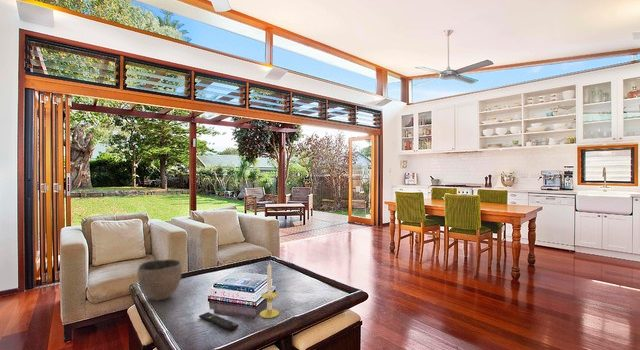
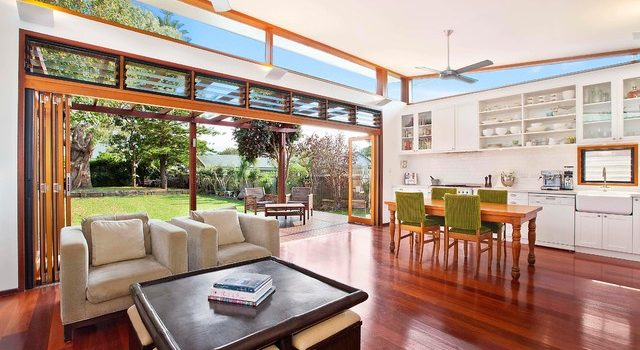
- remote control (218, 321)
- candle (269, 287)
- bowl (160, 280)
